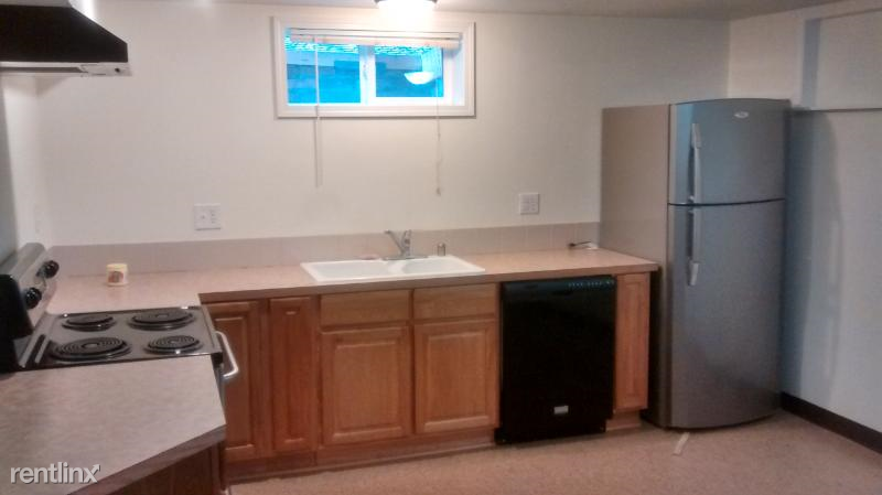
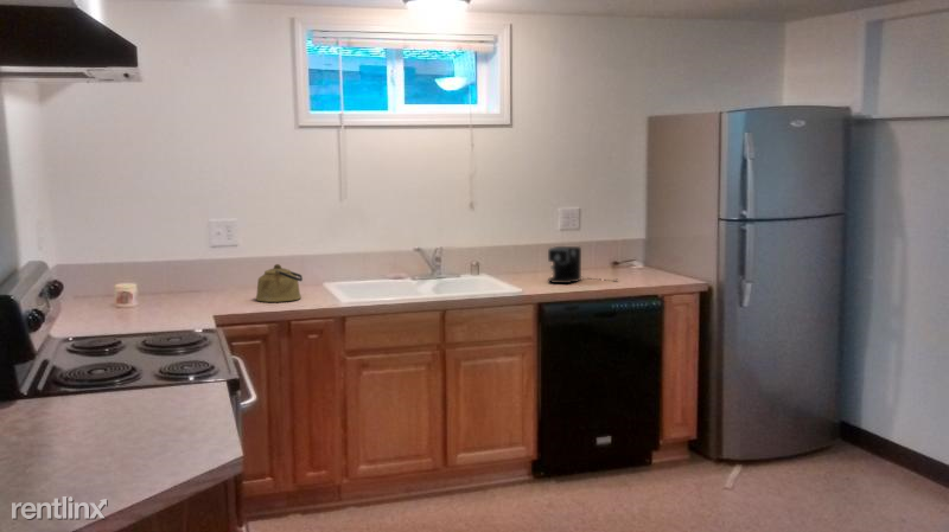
+ coffee maker (580, 264)
+ kettle (279, 281)
